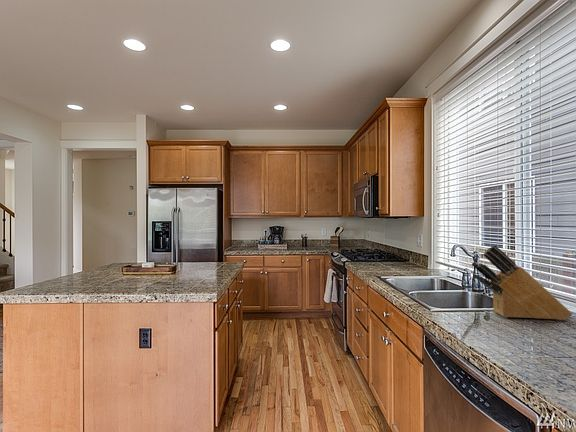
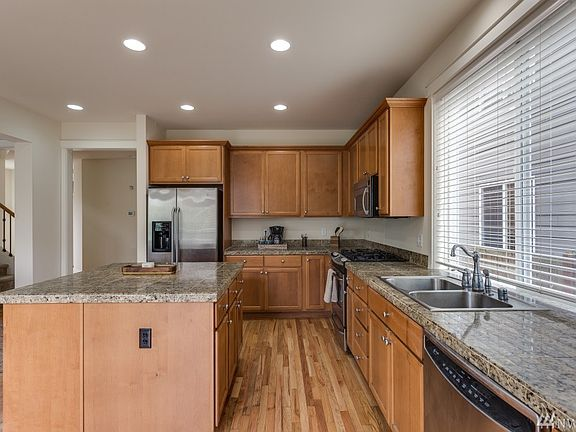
- knife block (518, 280)
